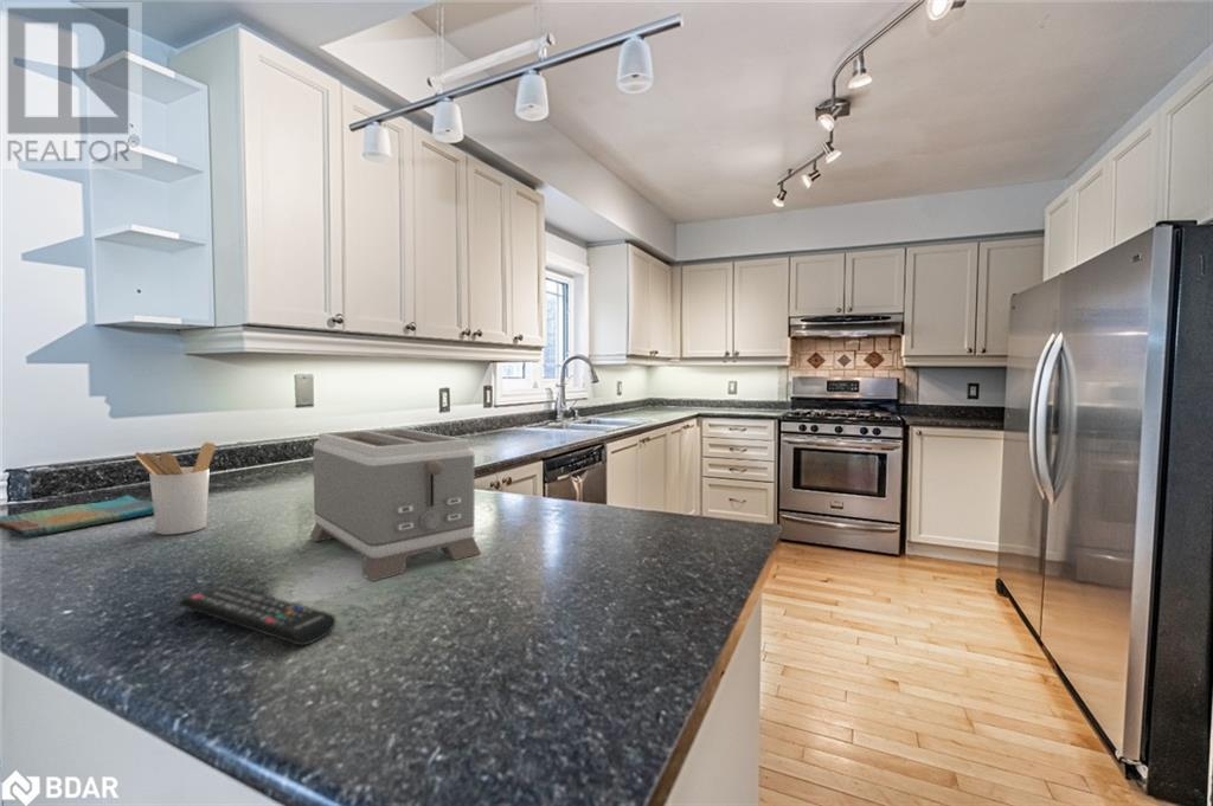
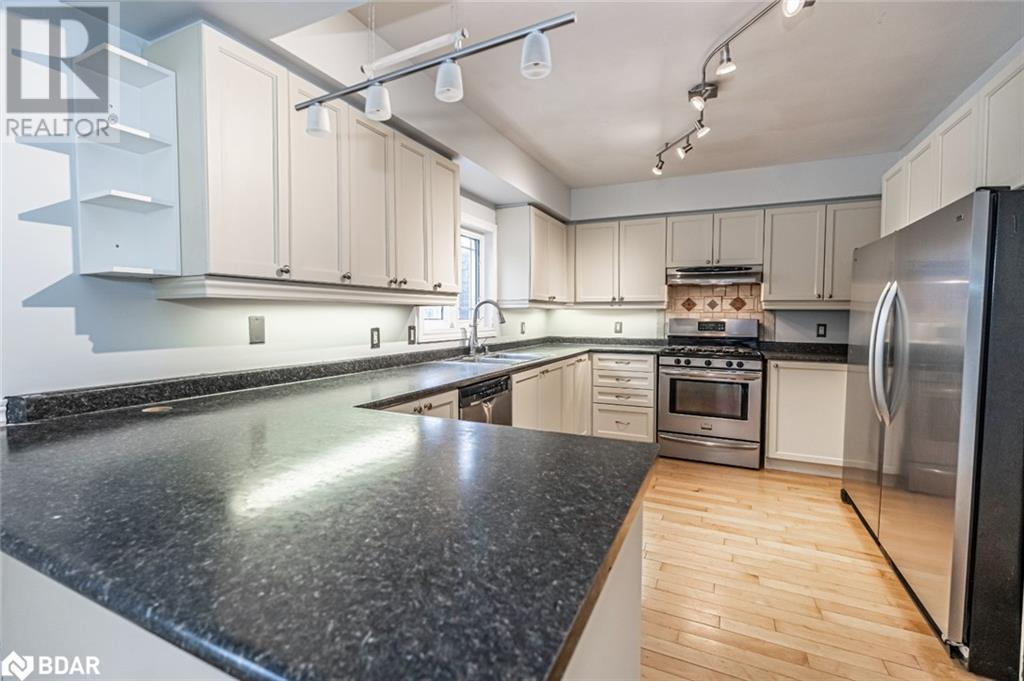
- remote control (255, 612)
- utensil holder (173, 488)
- toaster (394, 491)
- dish towel (83, 514)
